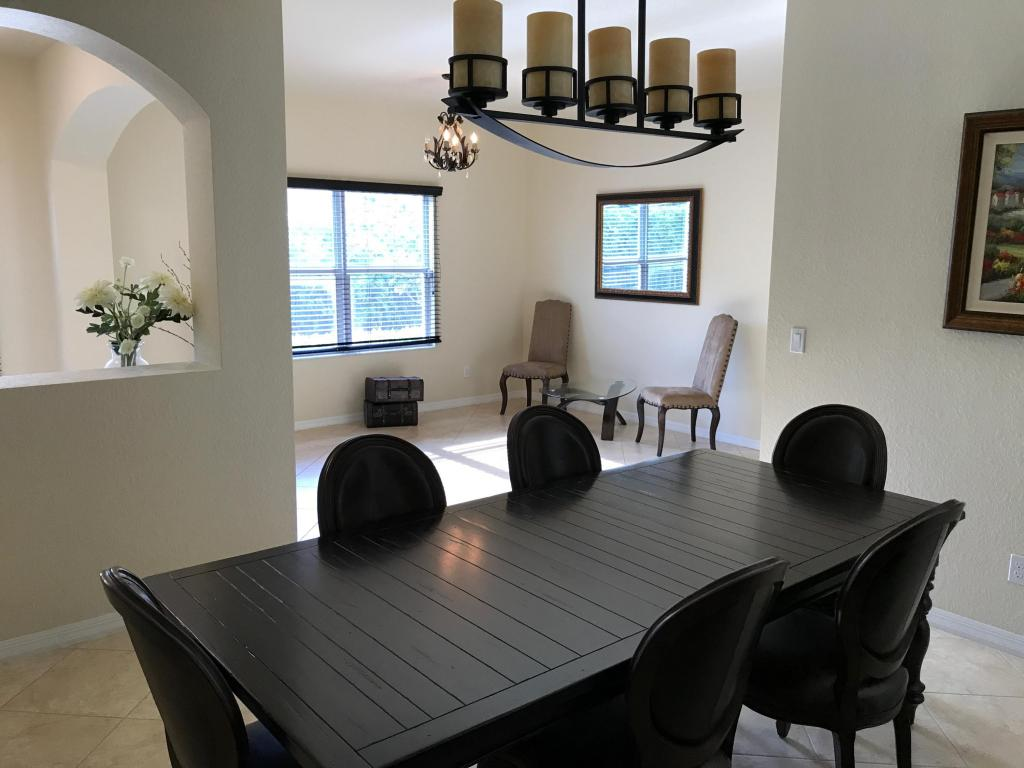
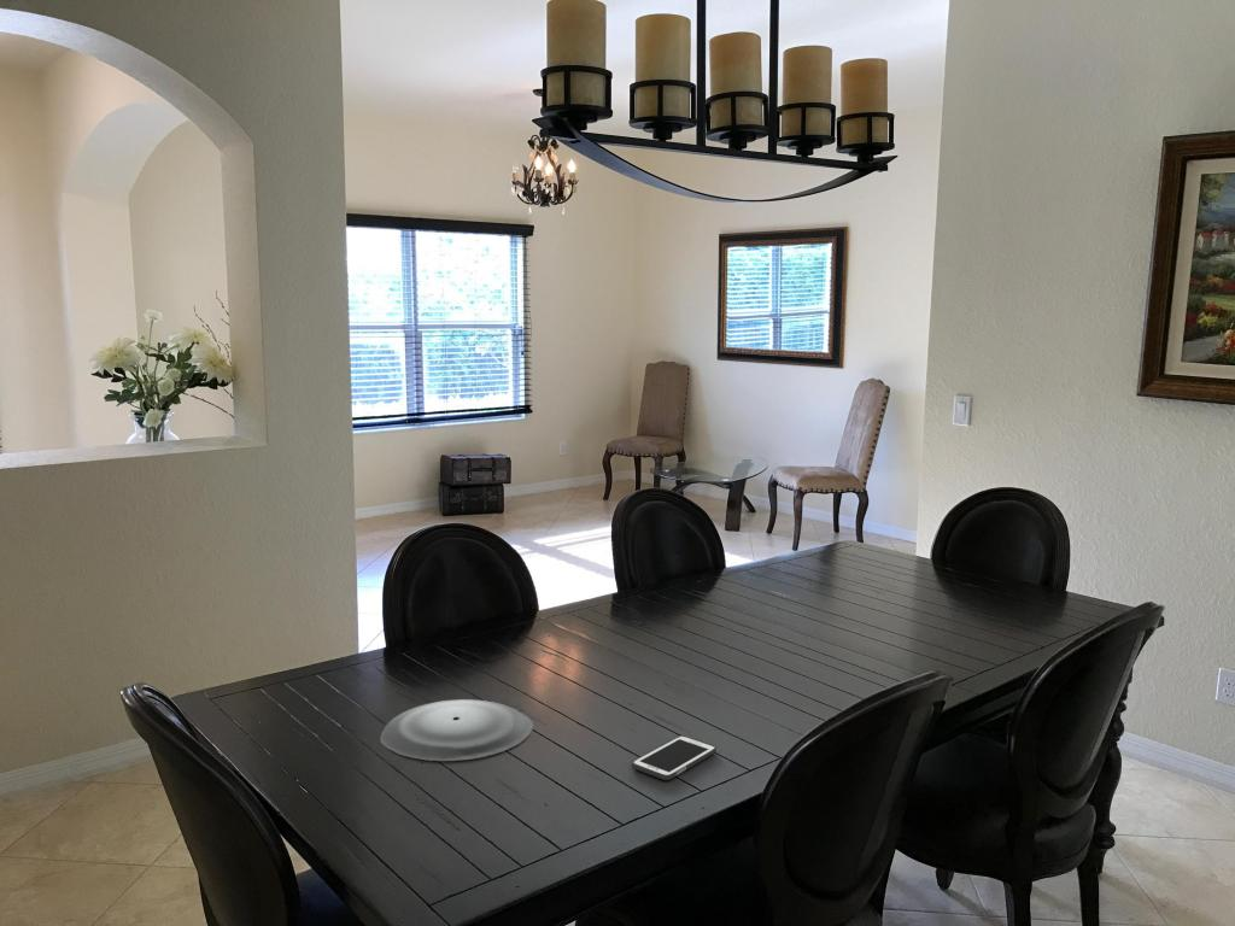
+ cell phone (674, 756)
+ plate (456, 722)
